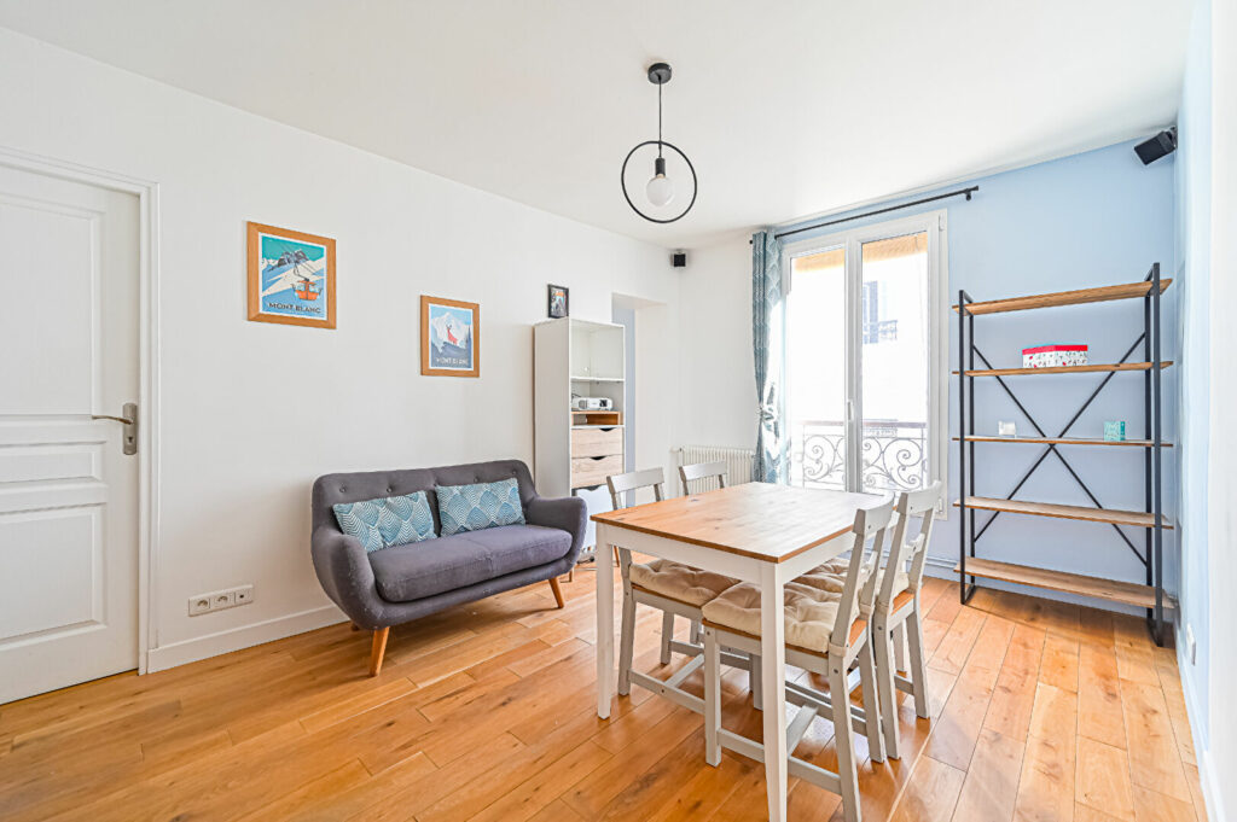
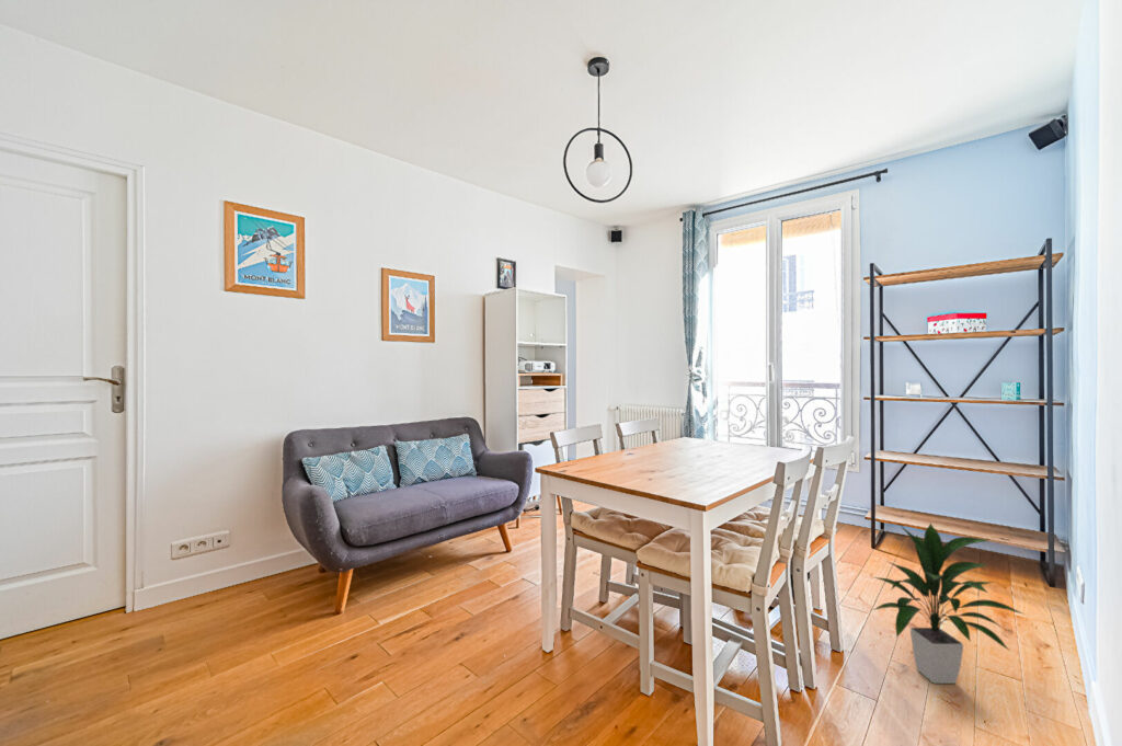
+ indoor plant (935, 597)
